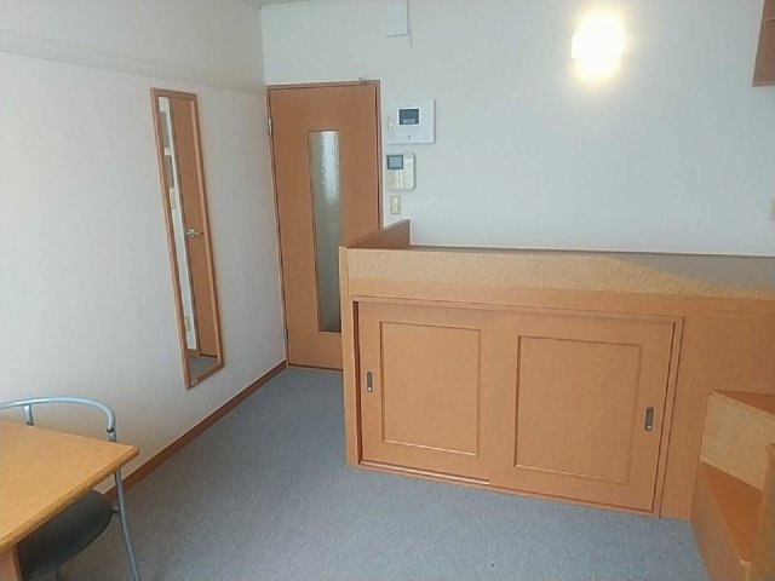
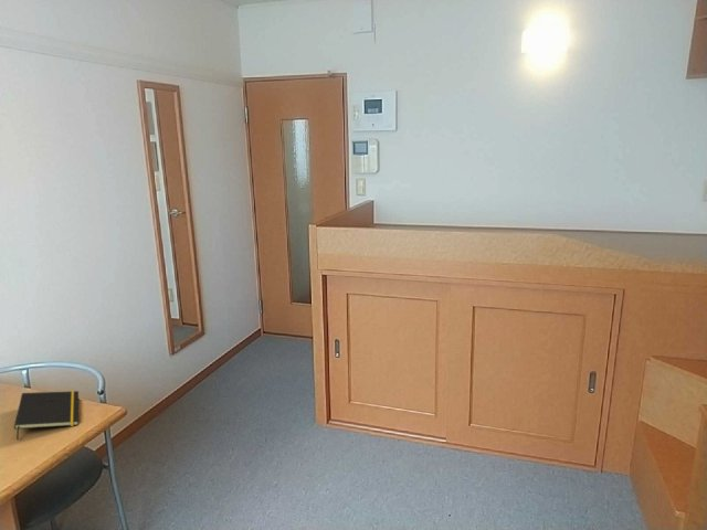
+ notepad (49, 409)
